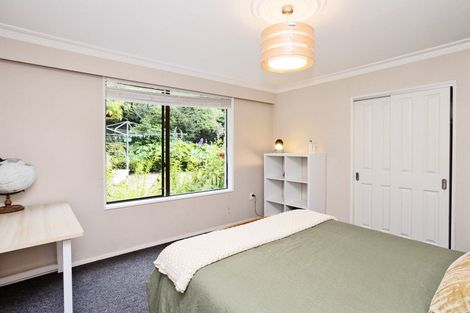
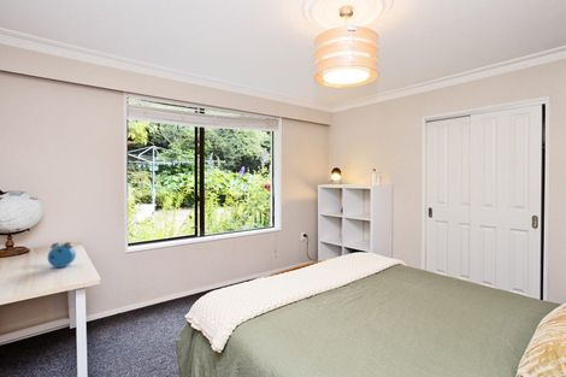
+ alarm clock (61, 254)
